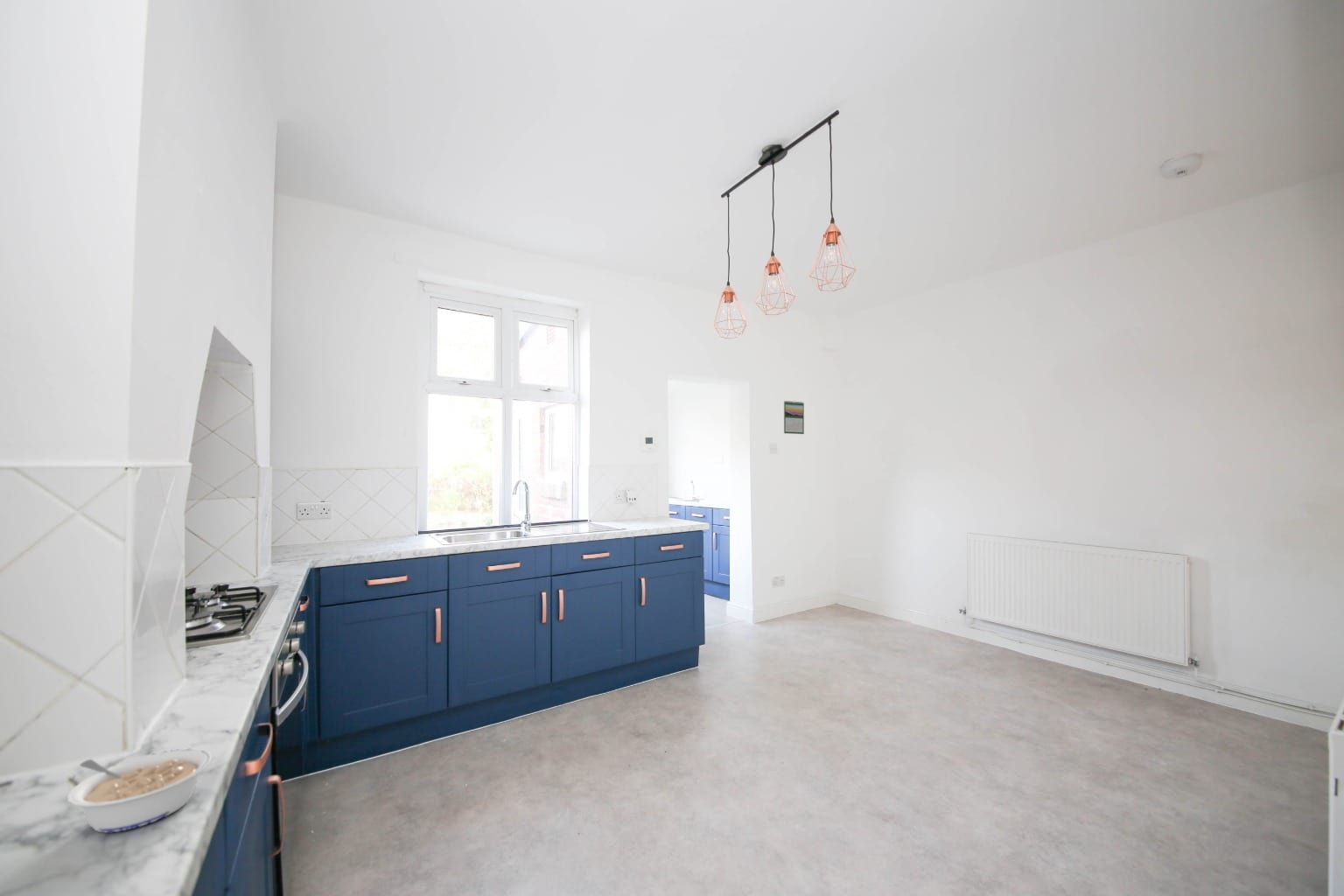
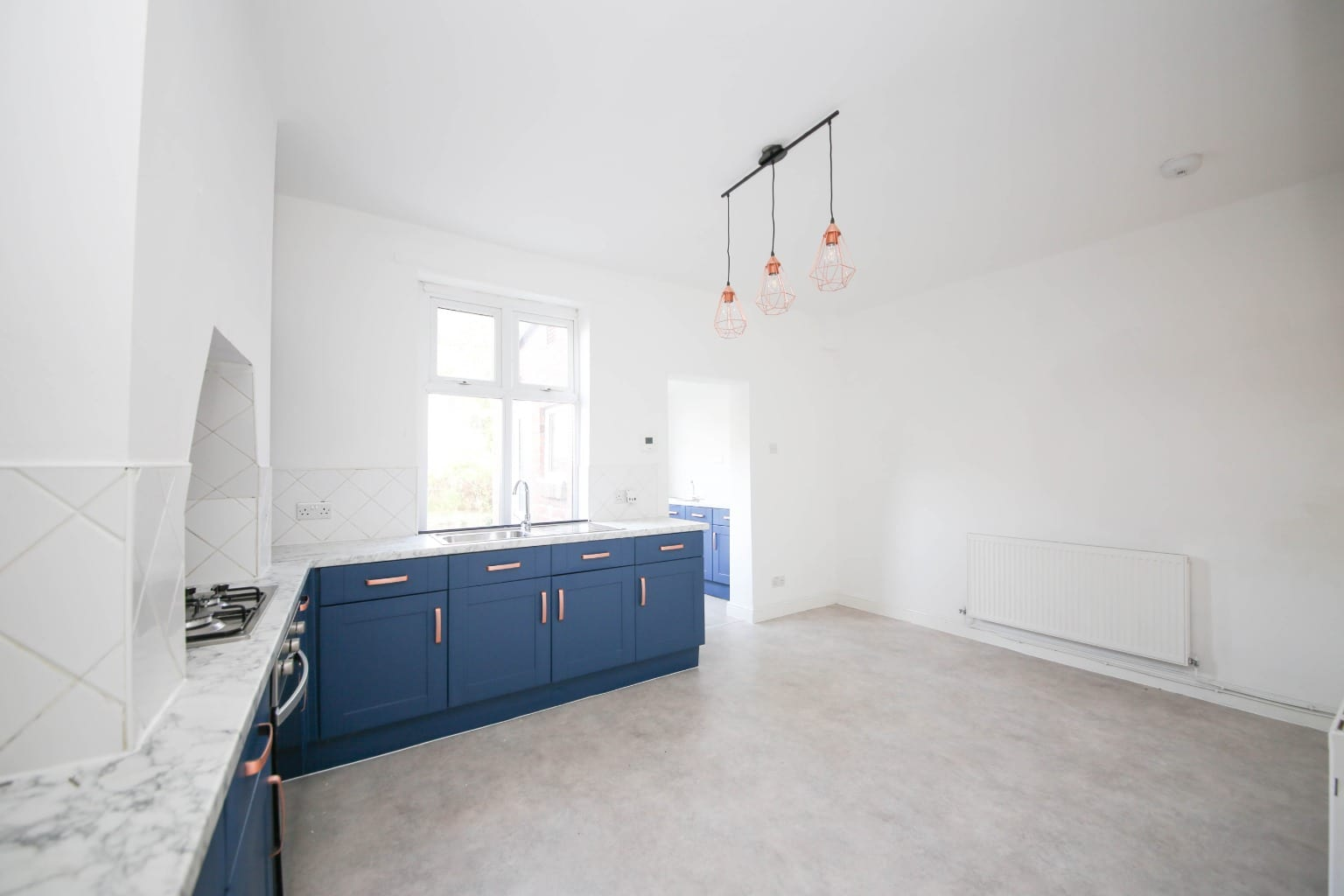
- legume (138, 789)
- calendar (794, 416)
